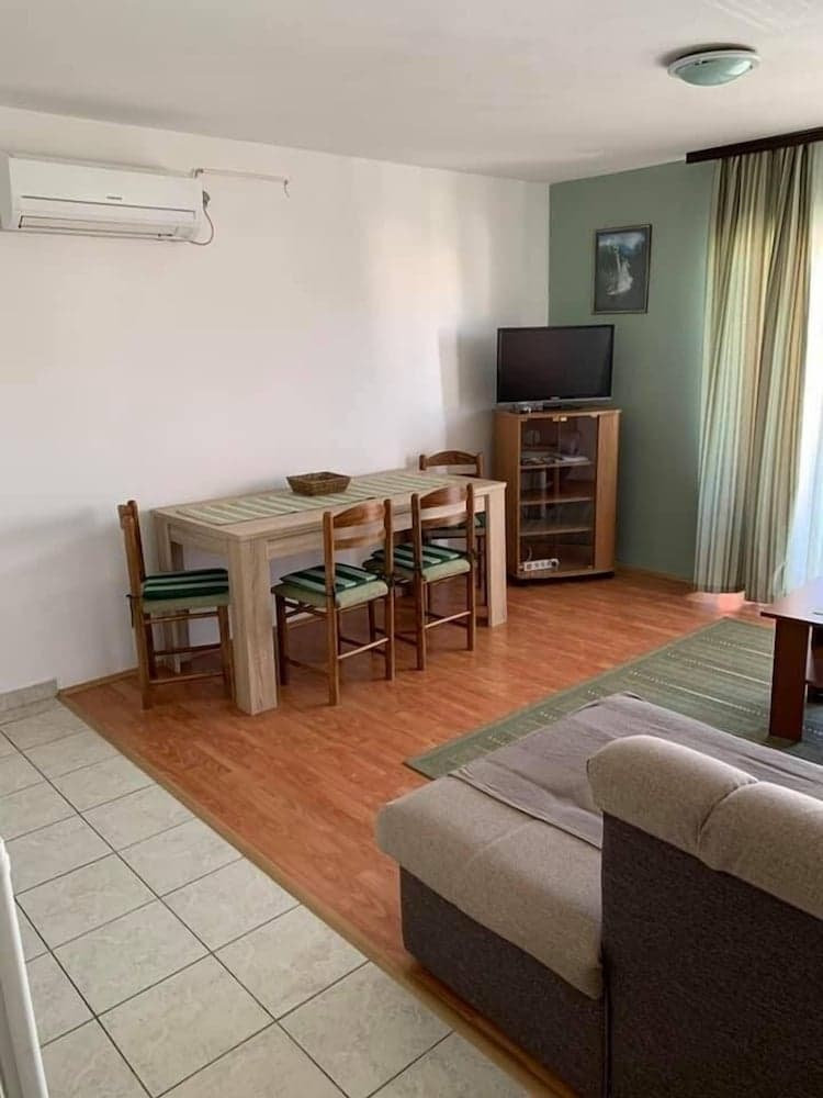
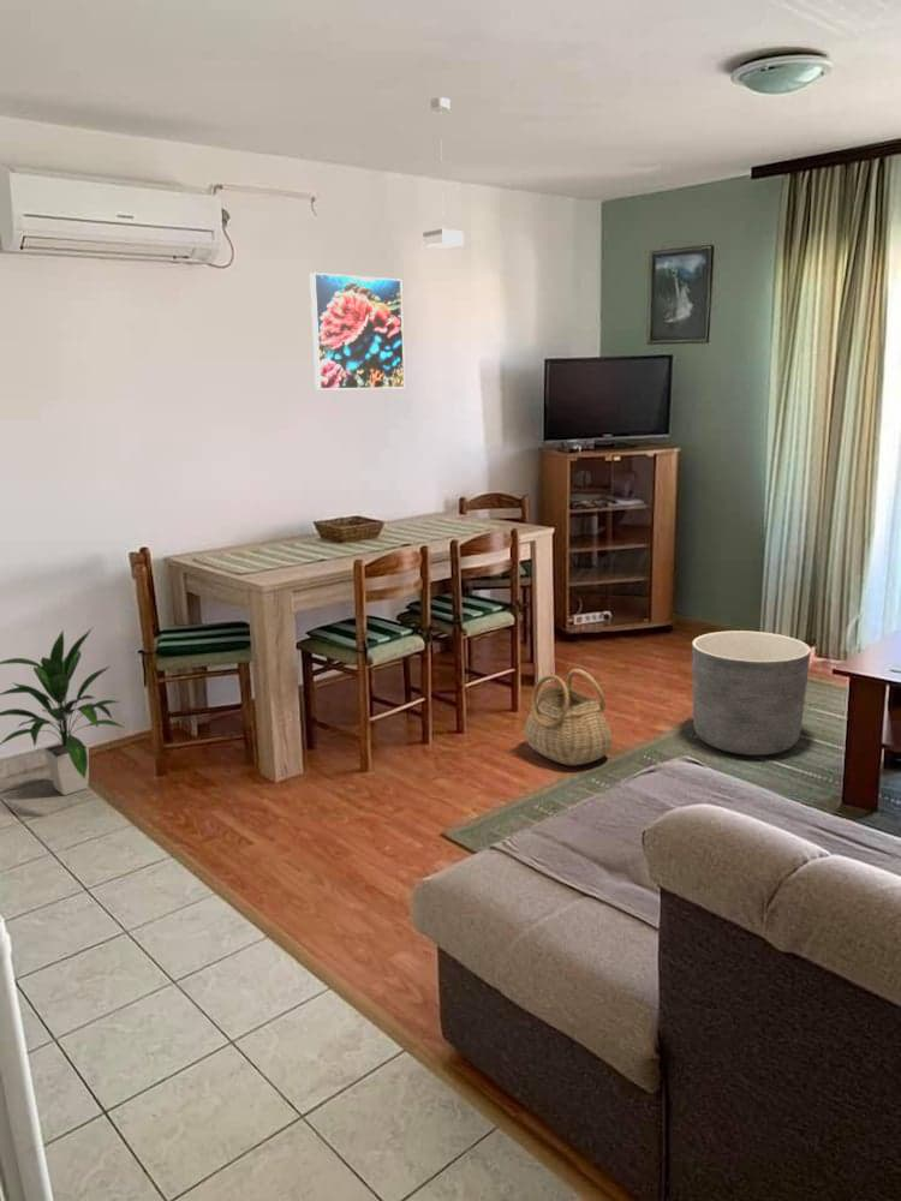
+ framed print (359, 333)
+ basket (567, 713)
+ planter (747, 693)
+ pendant lamp (441, 157)
+ indoor plant (60, 713)
